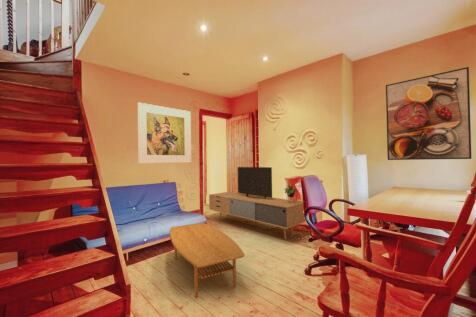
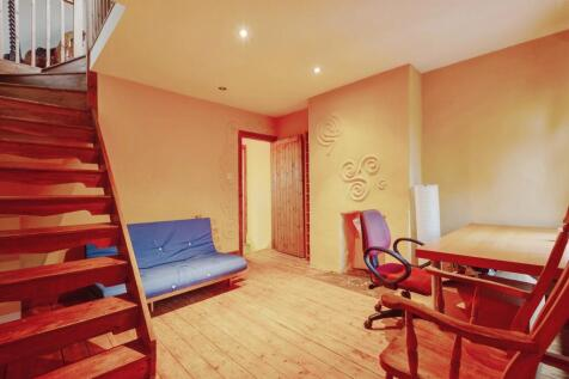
- coffee table (201, 254)
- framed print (424, 118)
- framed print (166, 135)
- media console (252, 196)
